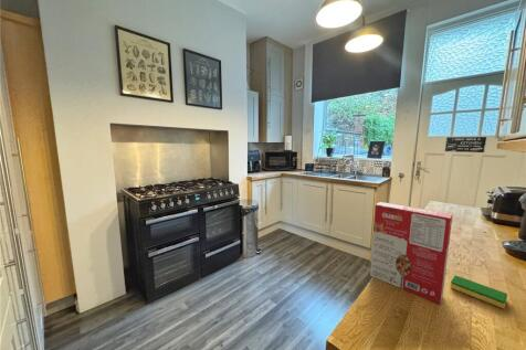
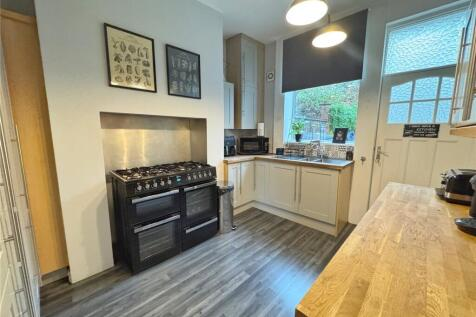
- dish sponge (477, 290)
- cereal box (407, 247)
